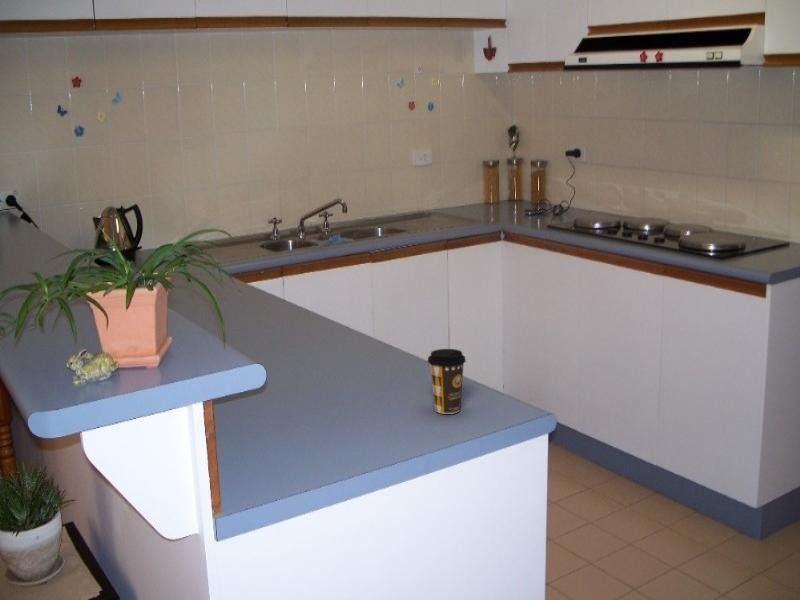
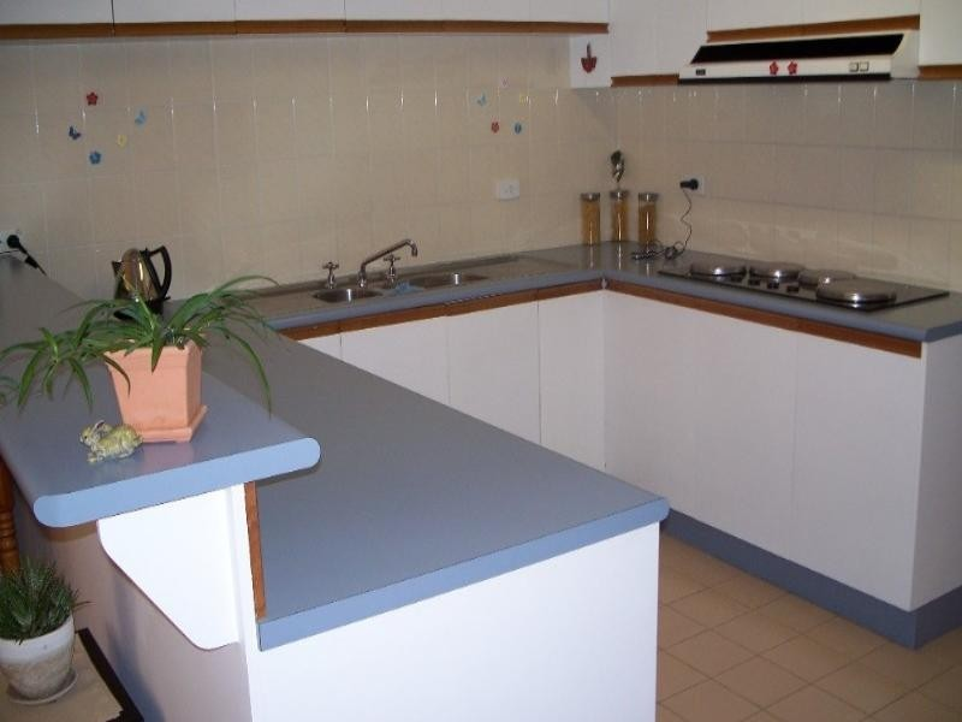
- coffee cup (447, 381)
